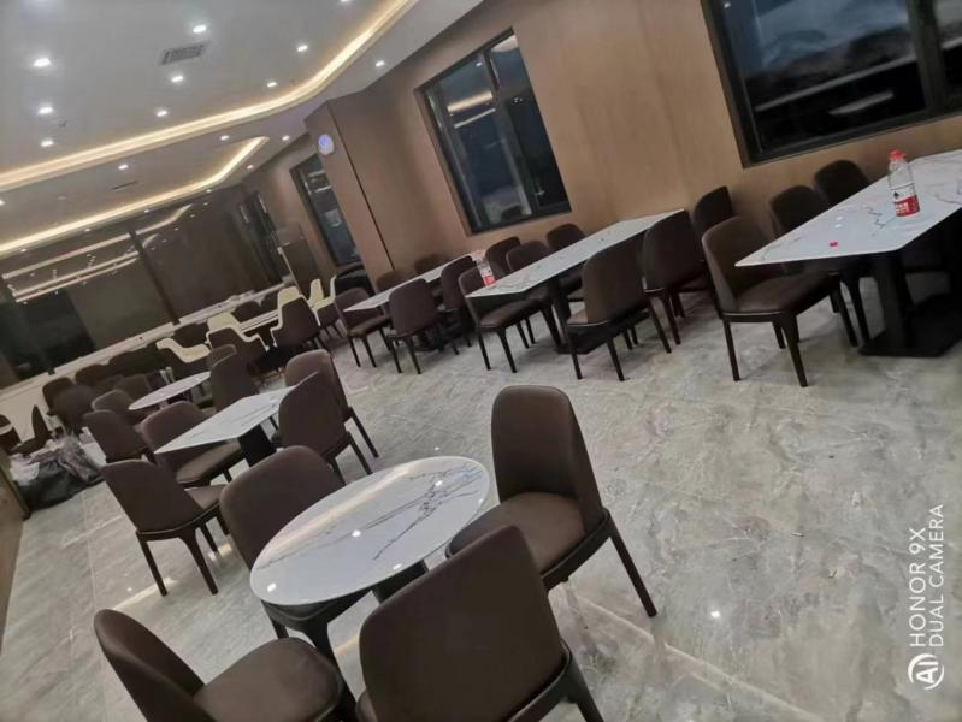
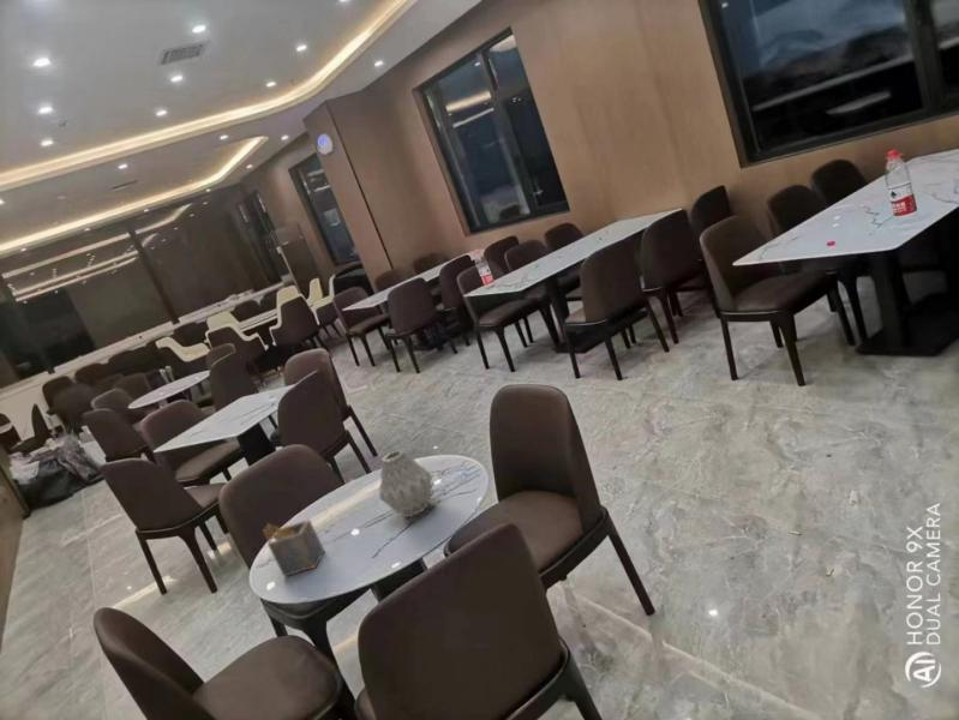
+ vase (403, 482)
+ napkin holder (293, 541)
